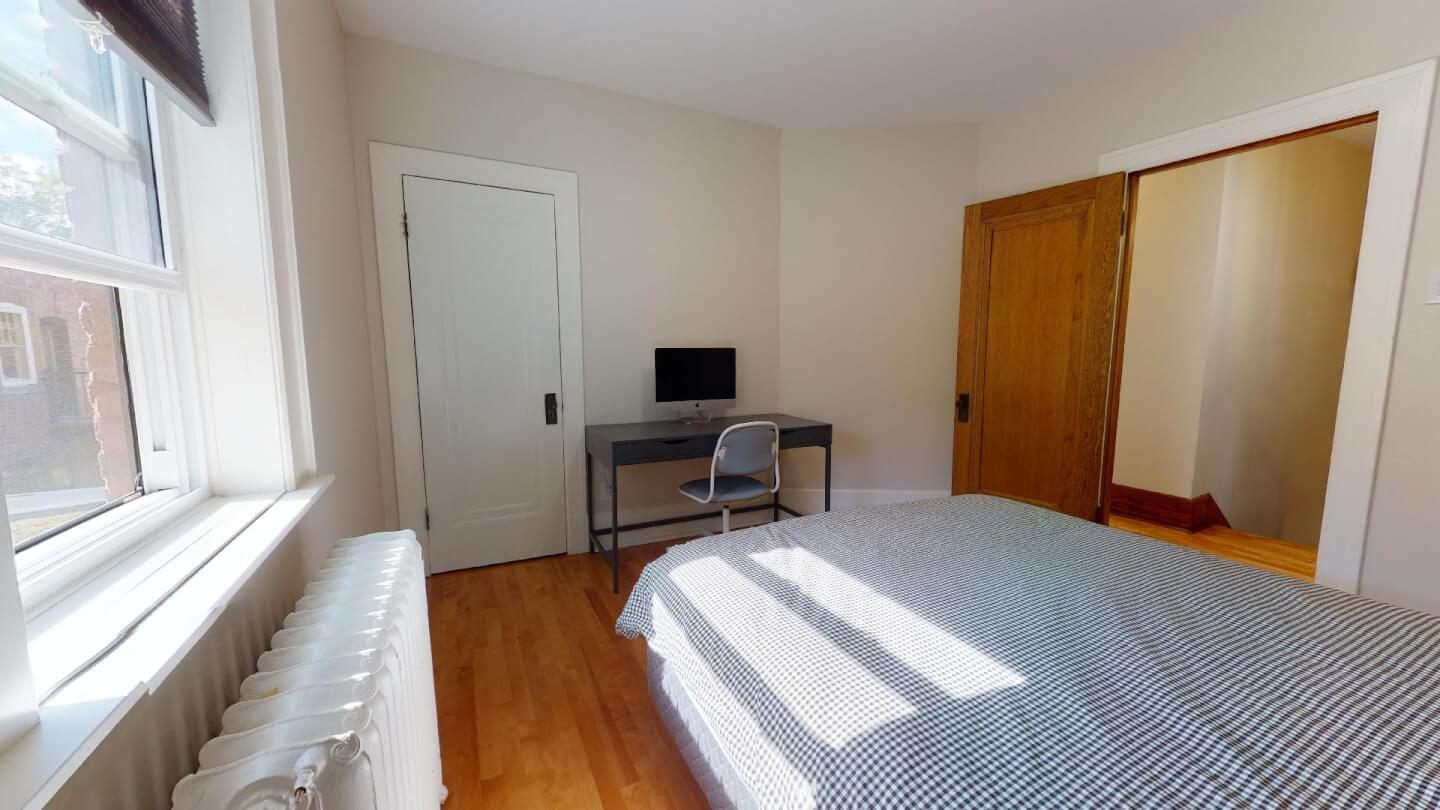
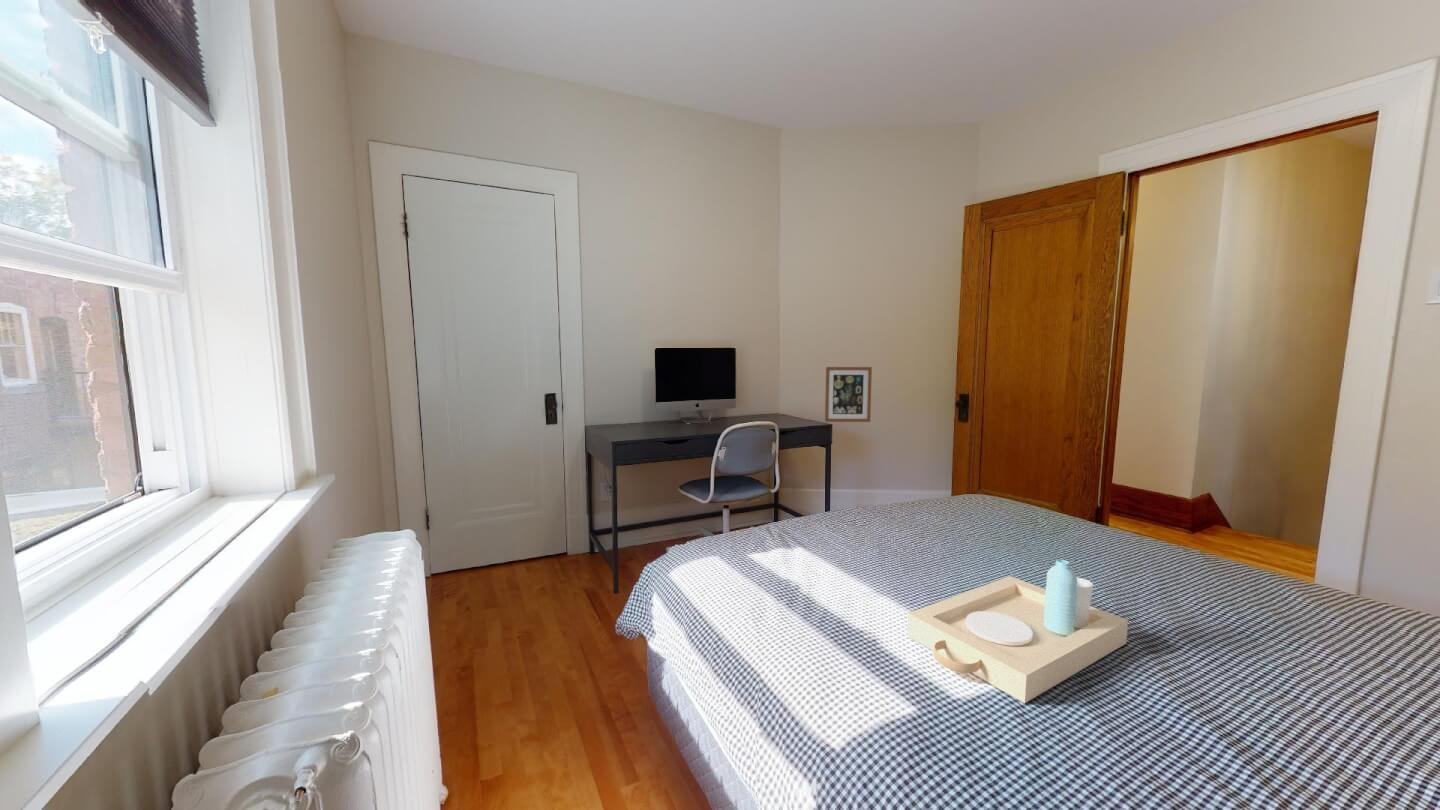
+ serving tray (1017, 598)
+ wall art (848, 394)
